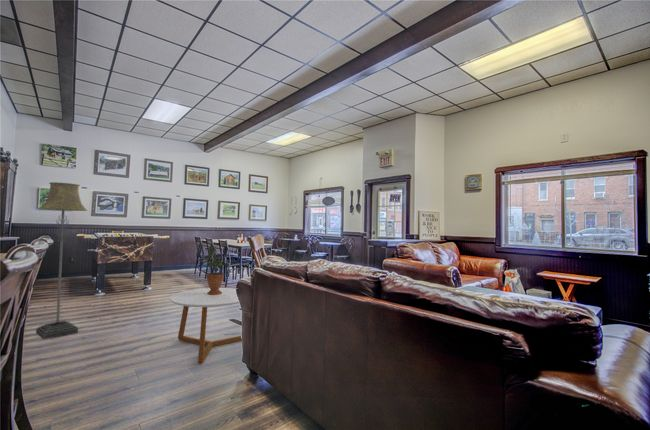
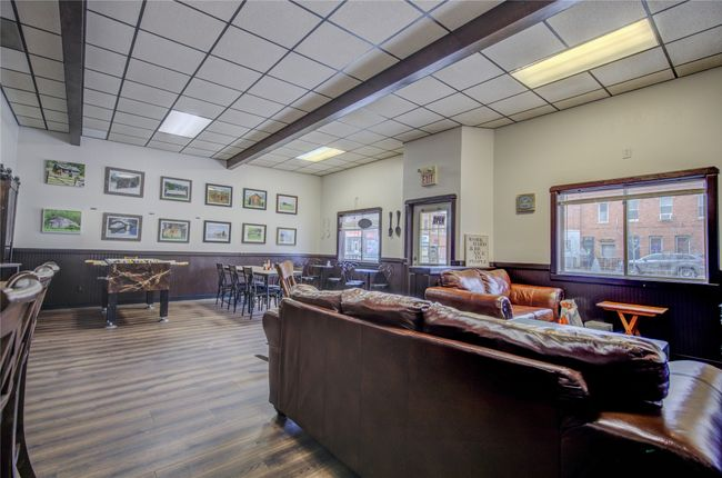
- potted plant (214, 268)
- coffee table (205, 320)
- floor lamp (61, 257)
